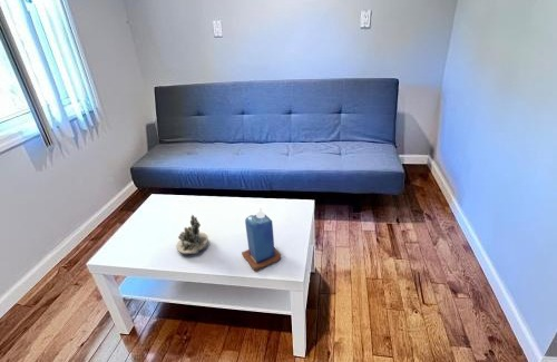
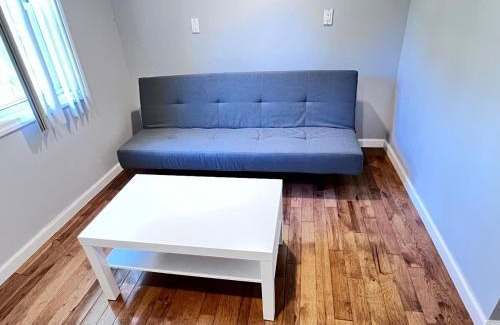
- succulent planter (189, 231)
- candle (258, 235)
